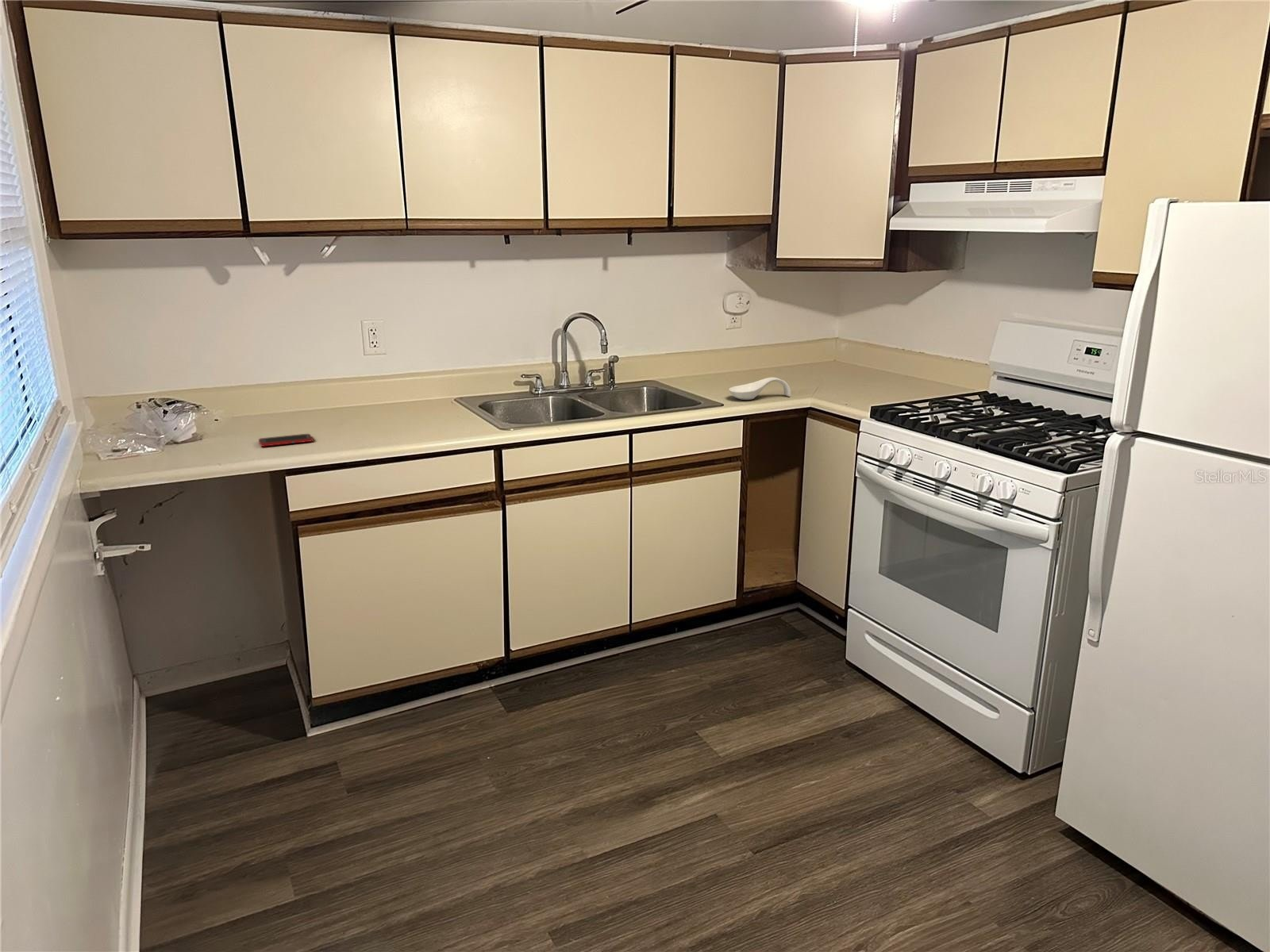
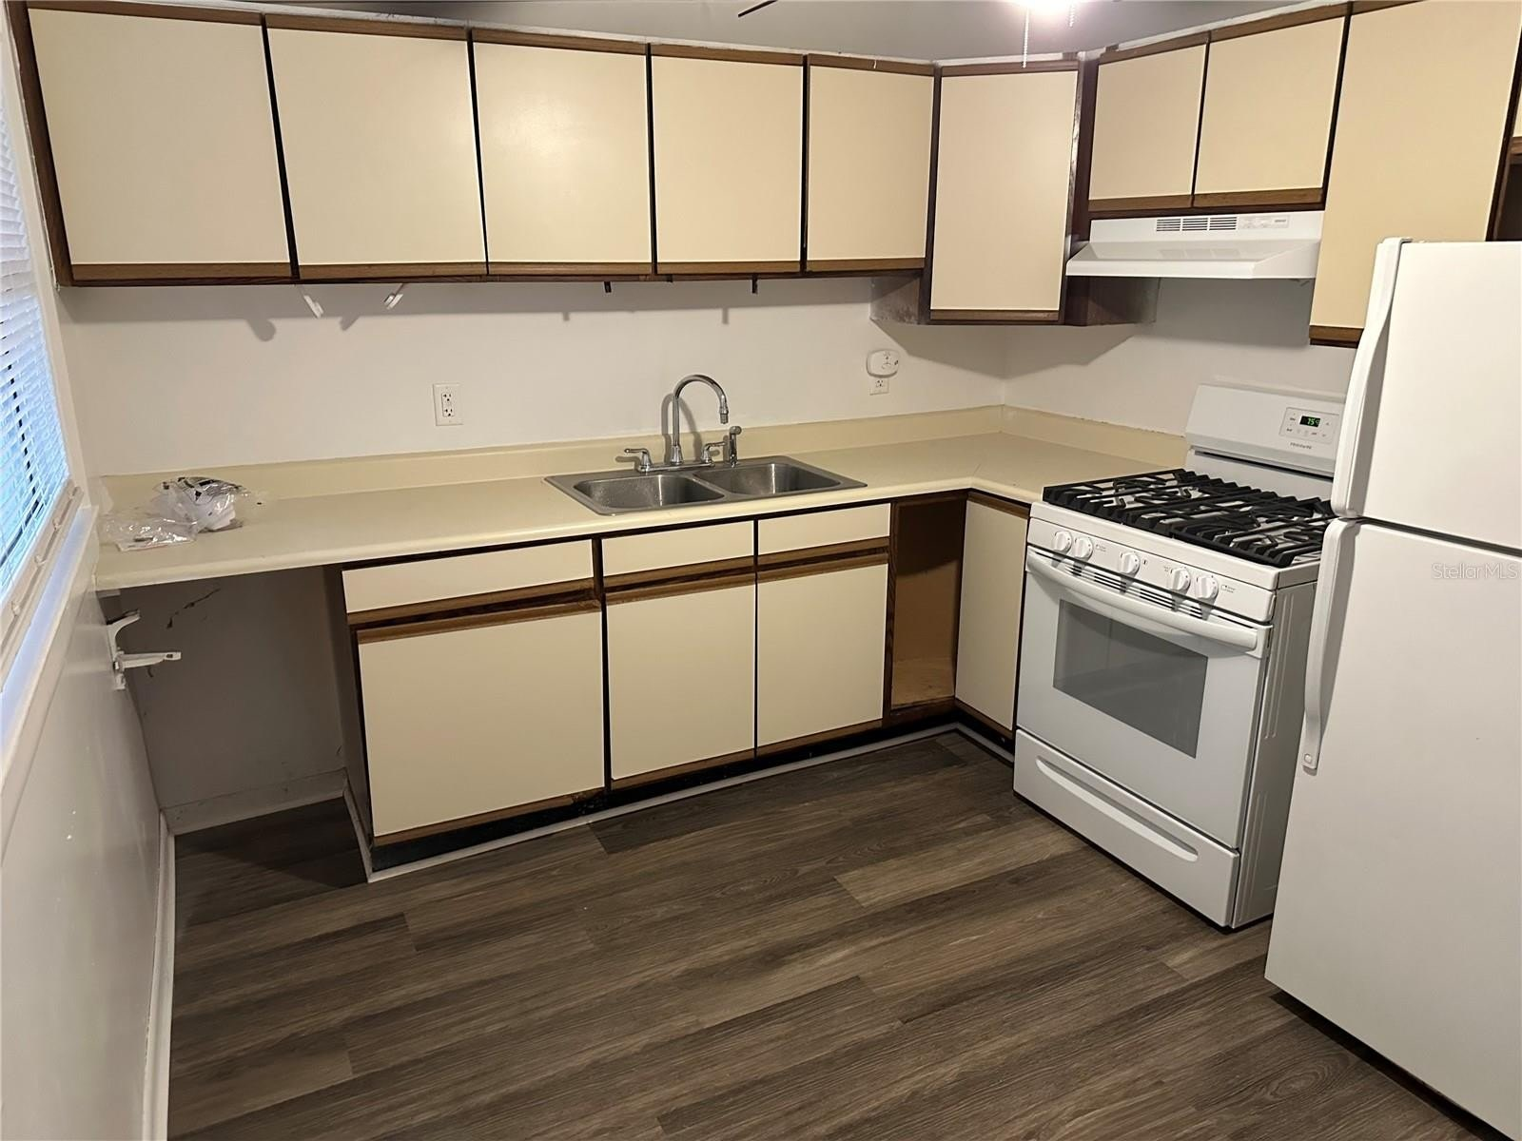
- cell phone (286, 440)
- spoon rest (760, 388)
